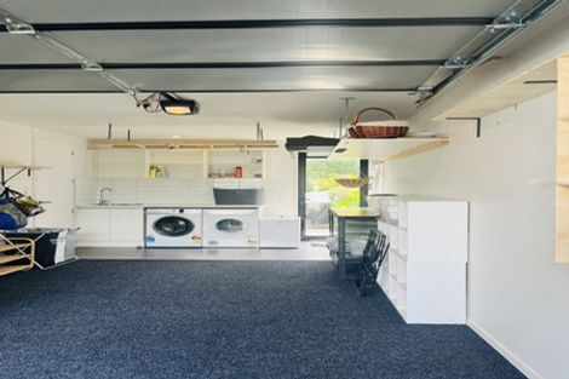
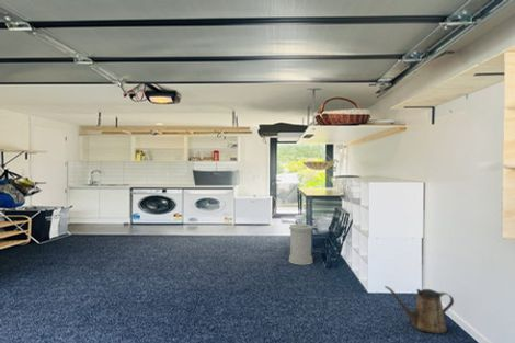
+ trash can (300, 242)
+ watering can (419, 306)
